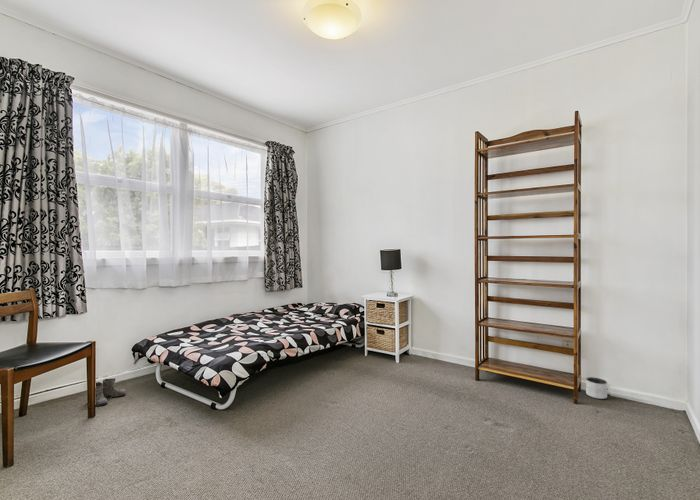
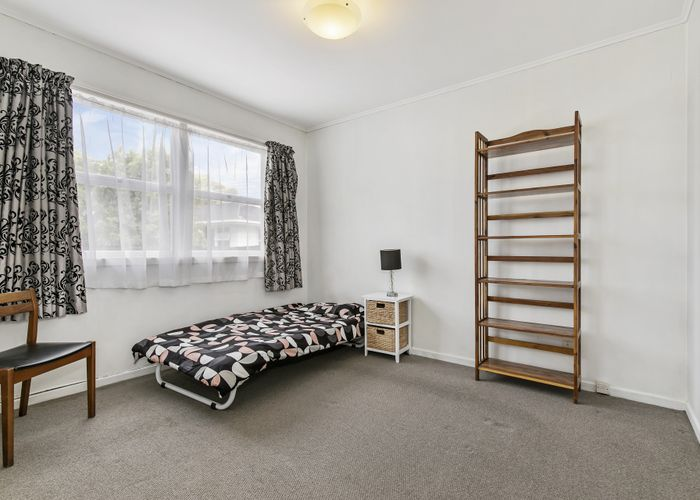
- planter (596, 388)
- boots (106, 390)
